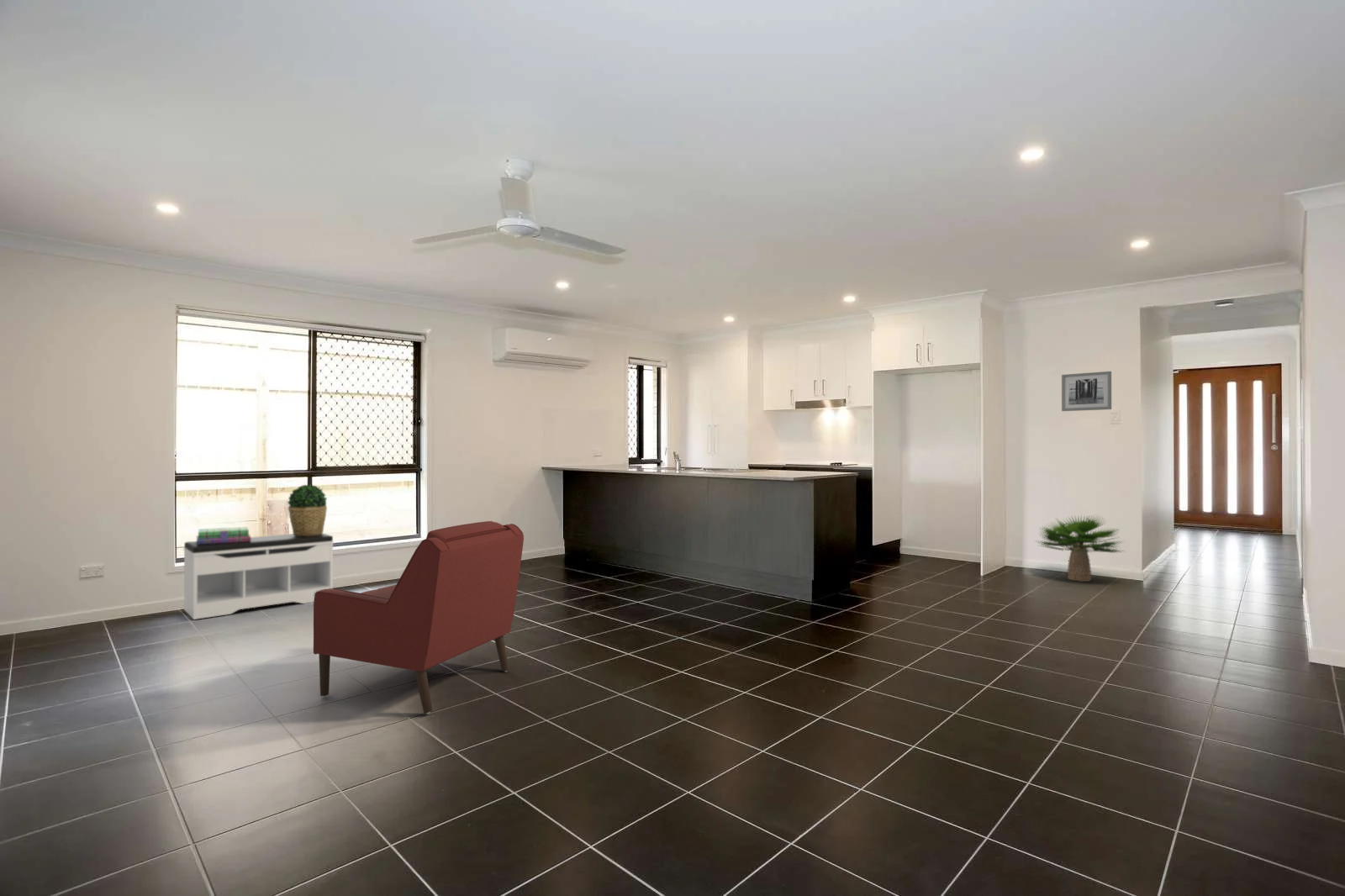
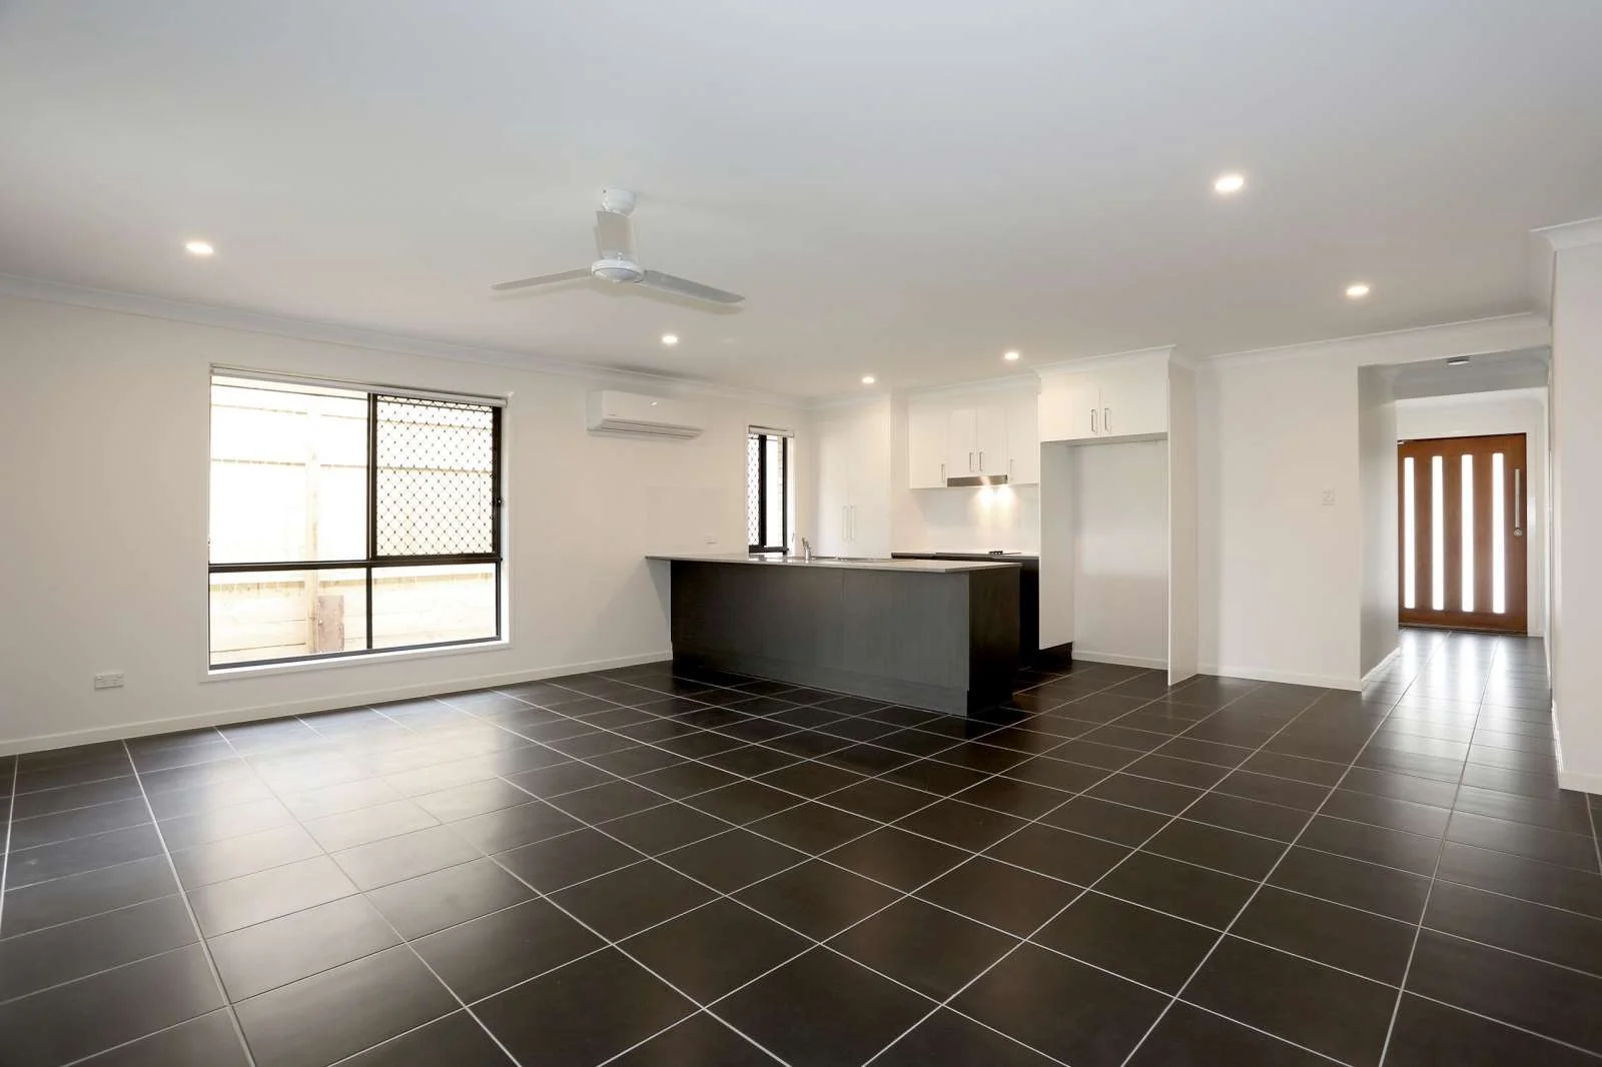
- bench (261, 571)
- stack of books (223, 535)
- wall art (1085, 392)
- potted plant (308, 509)
- potted plant (1079, 546)
- chair (422, 603)
